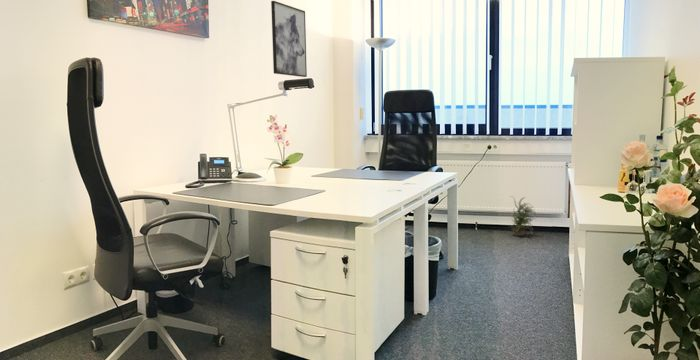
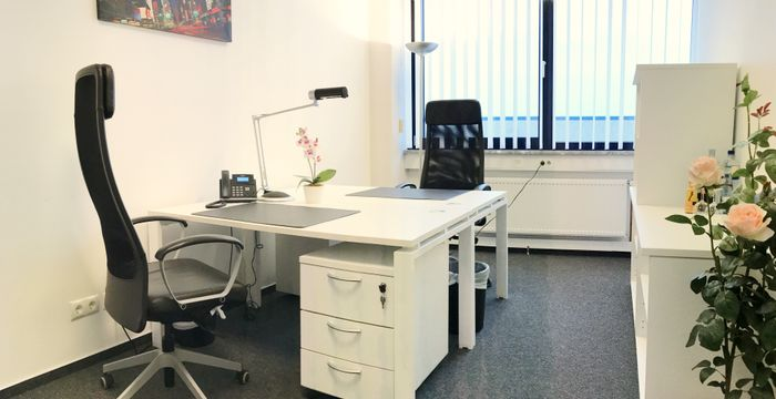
- wall art (289, 41)
- potted plant (522, 216)
